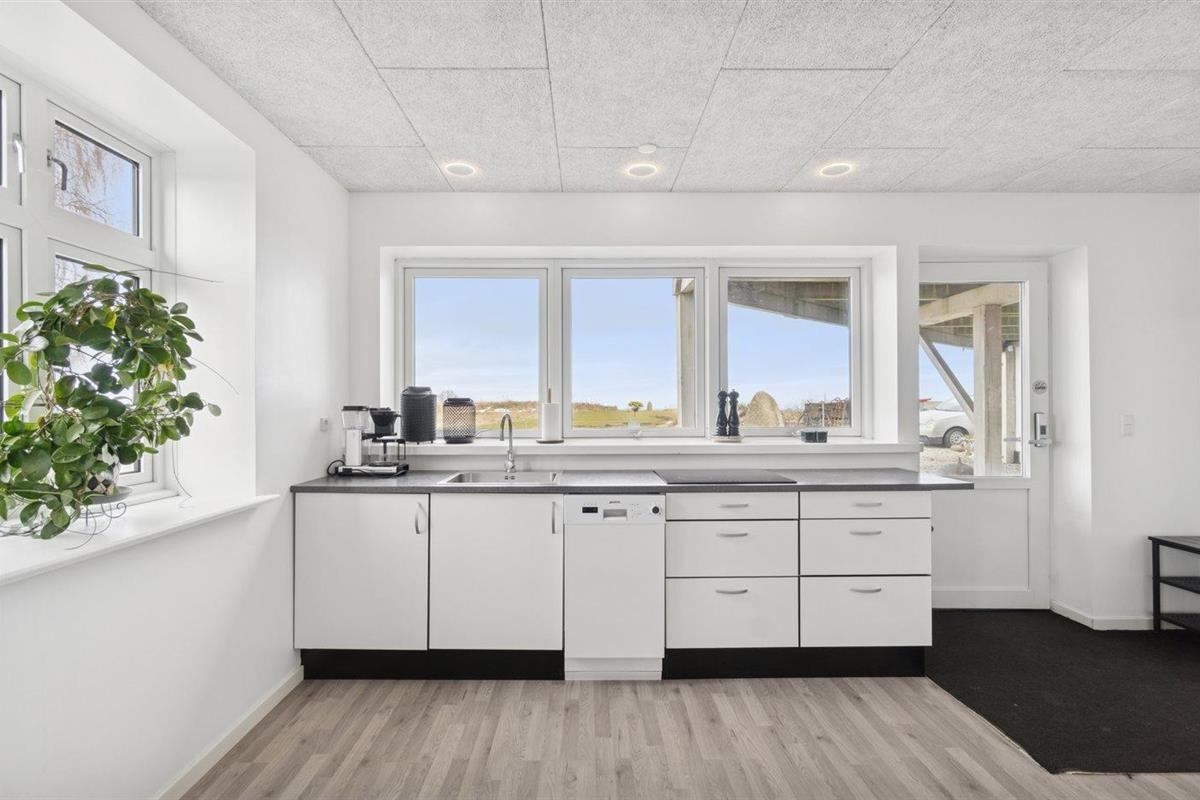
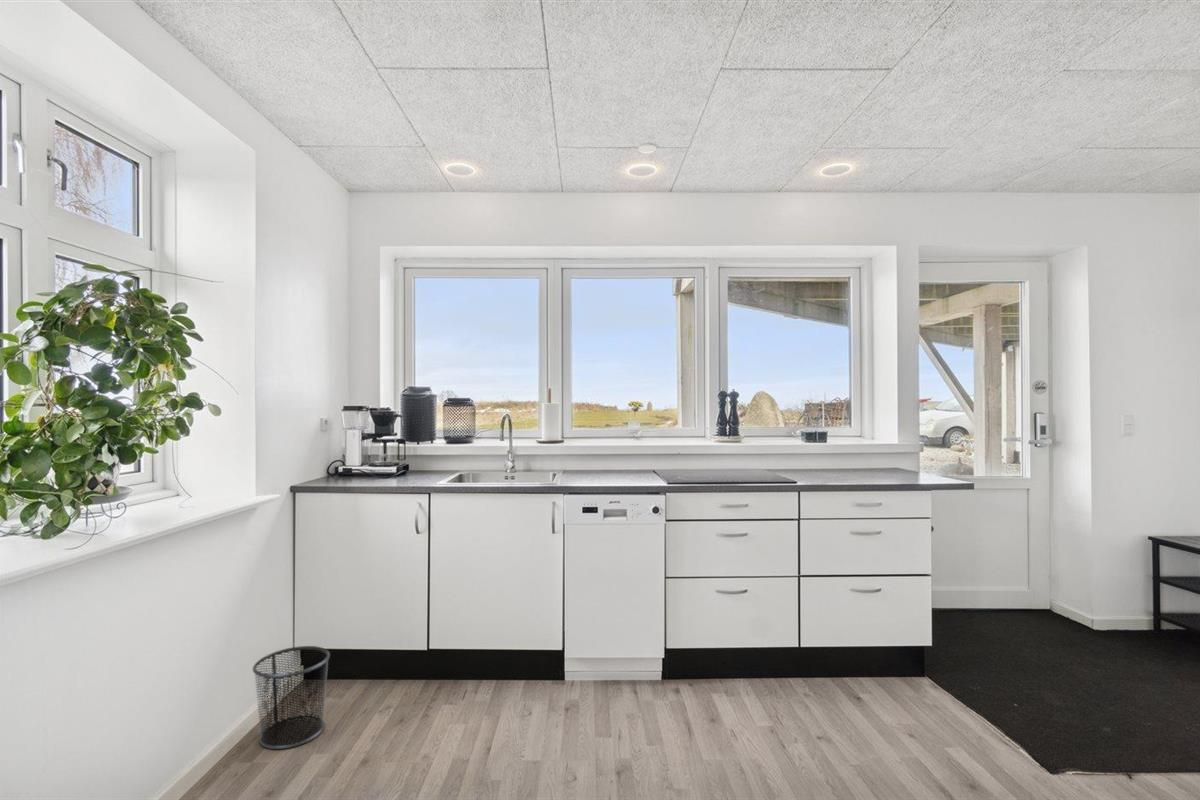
+ waste bin (292, 696)
